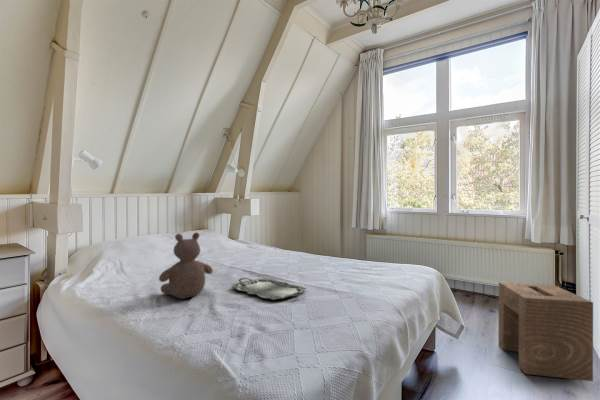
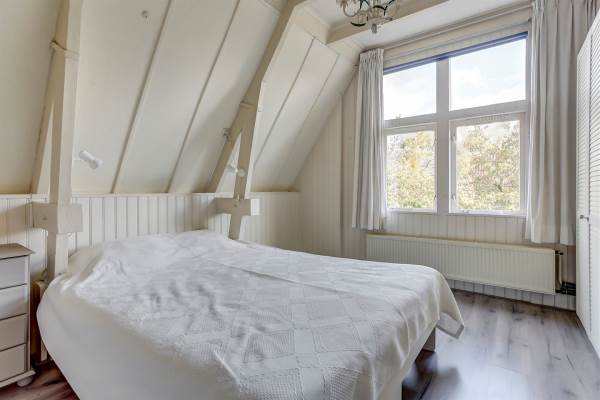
- bear (183, 263)
- serving tray (268, 287)
- stool (540, 326)
